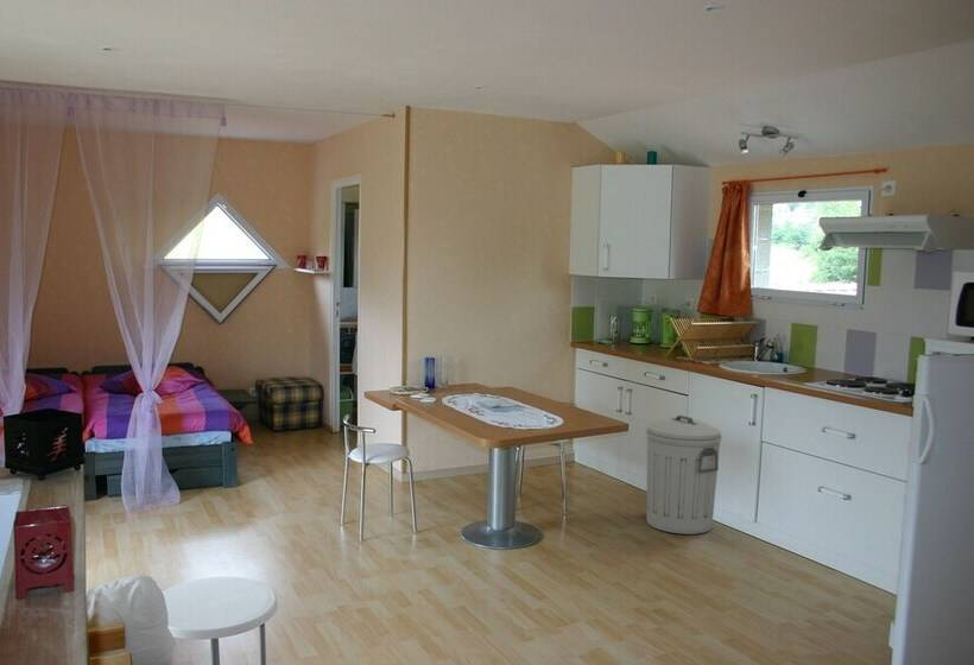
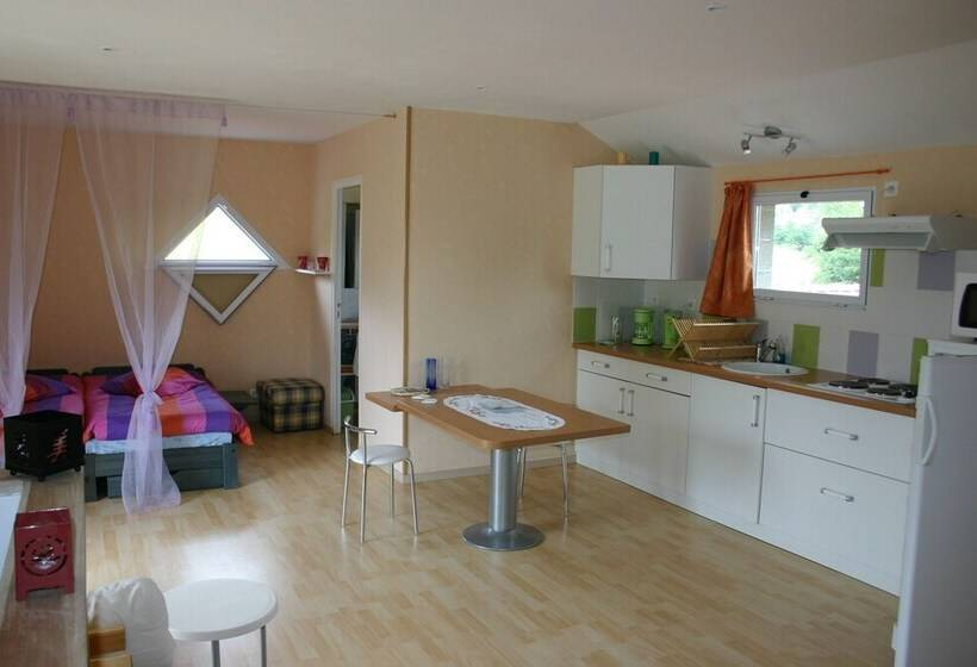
- trash can (681, 470)
